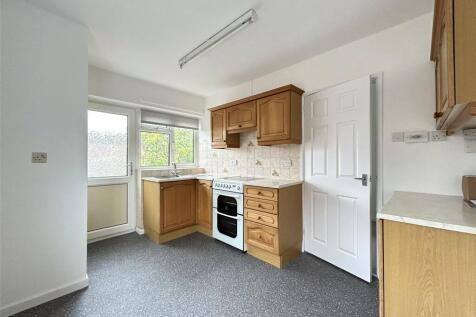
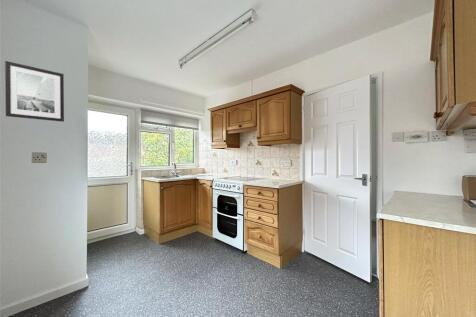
+ wall art (36, 93)
